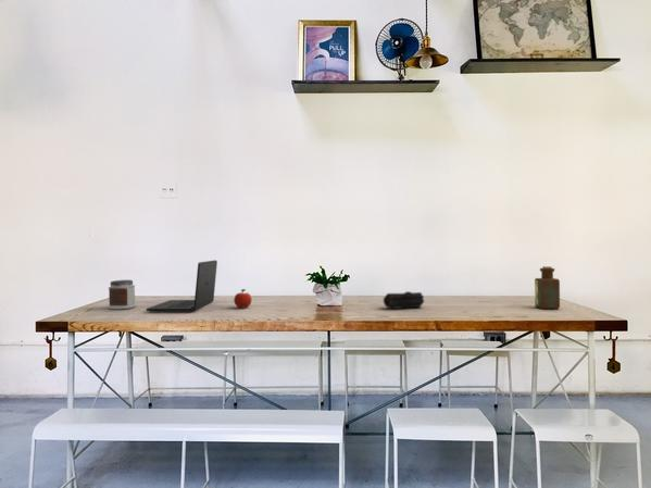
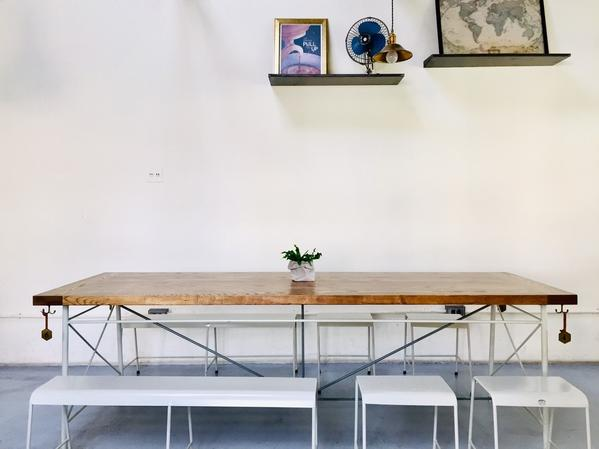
- laptop (196, 284)
- pencil case (403, 299)
- jar (122, 293)
- bottle (547, 287)
- fruit (242, 298)
